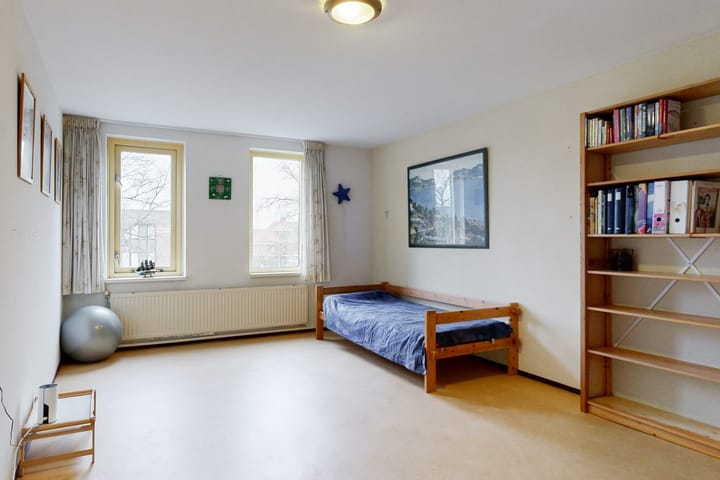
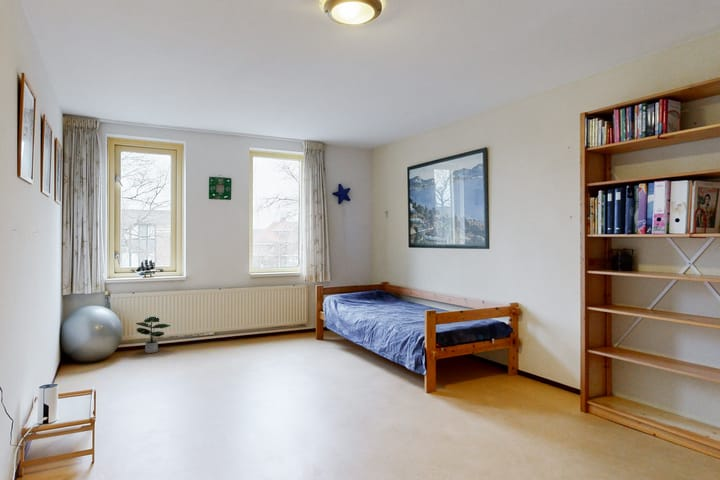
+ potted plant (153, 334)
